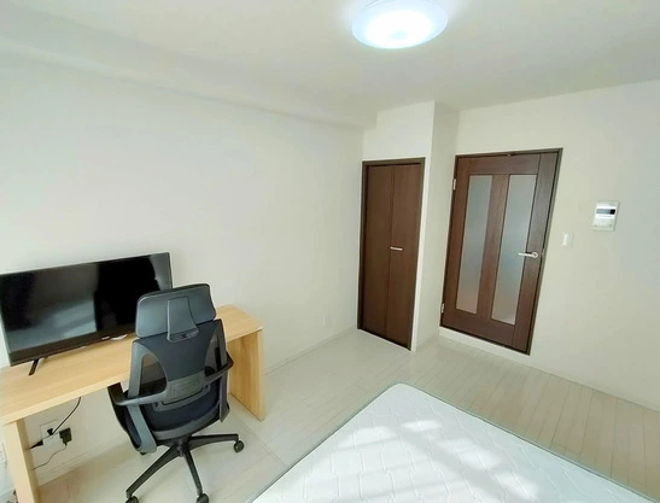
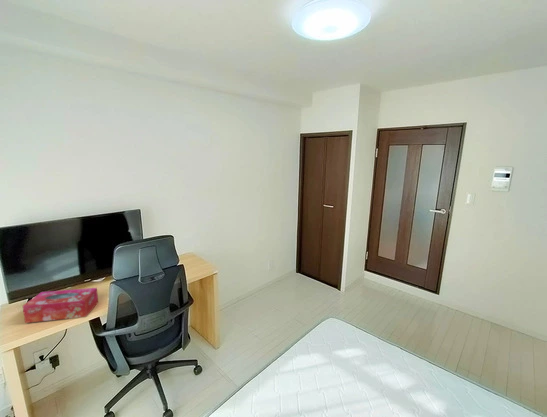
+ tissue box (63, 304)
